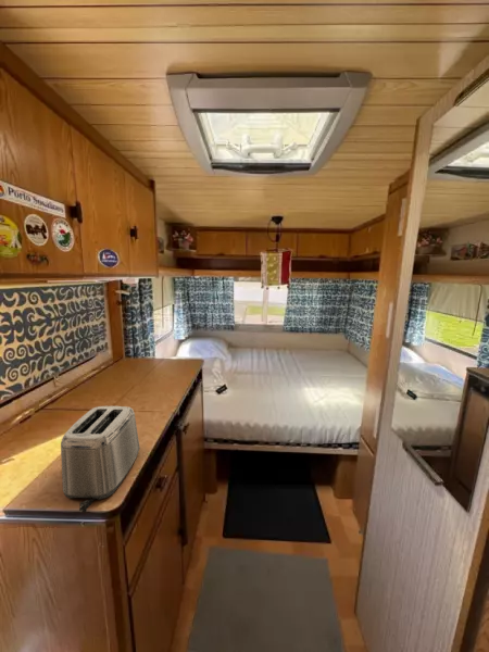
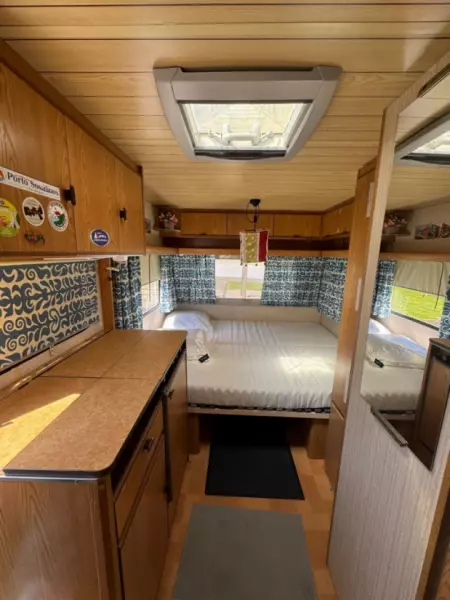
- toaster (101, 448)
